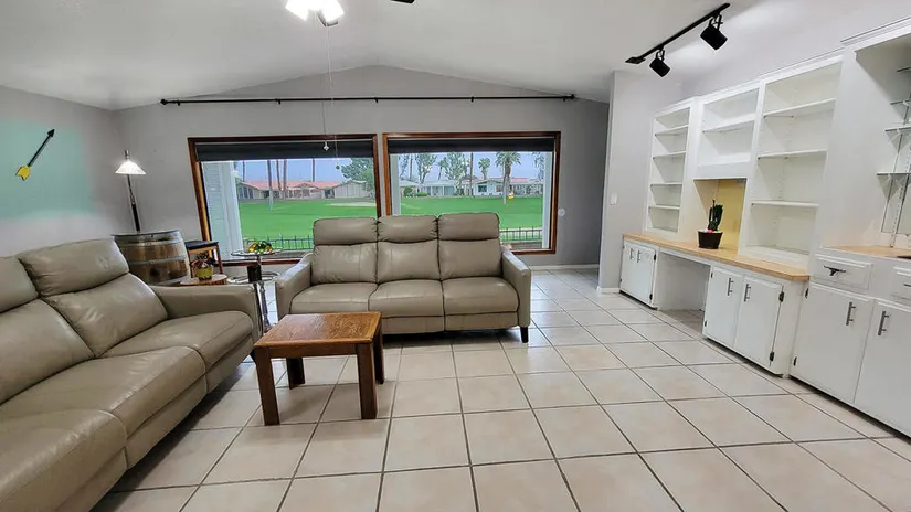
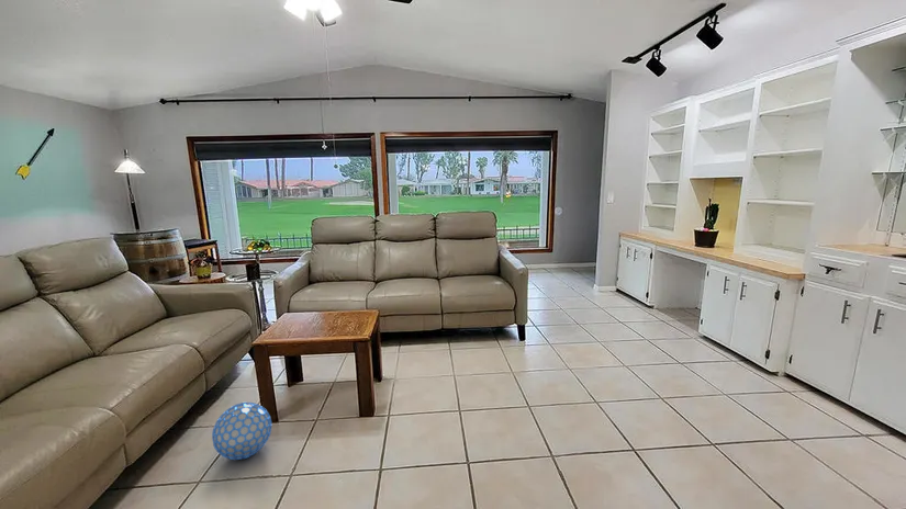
+ ball (243, 430)
